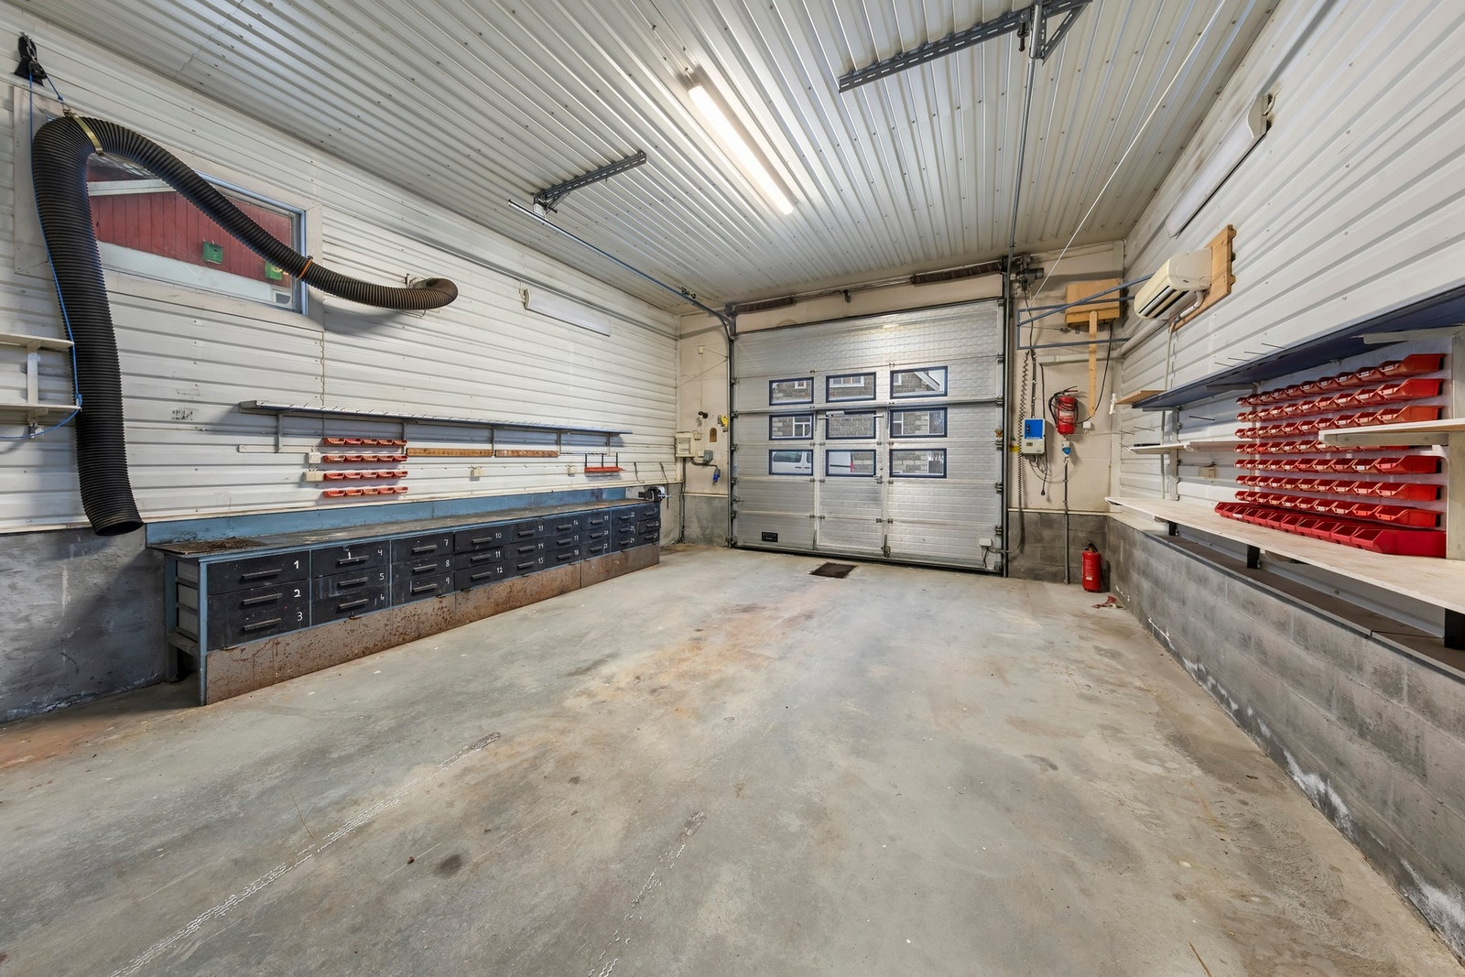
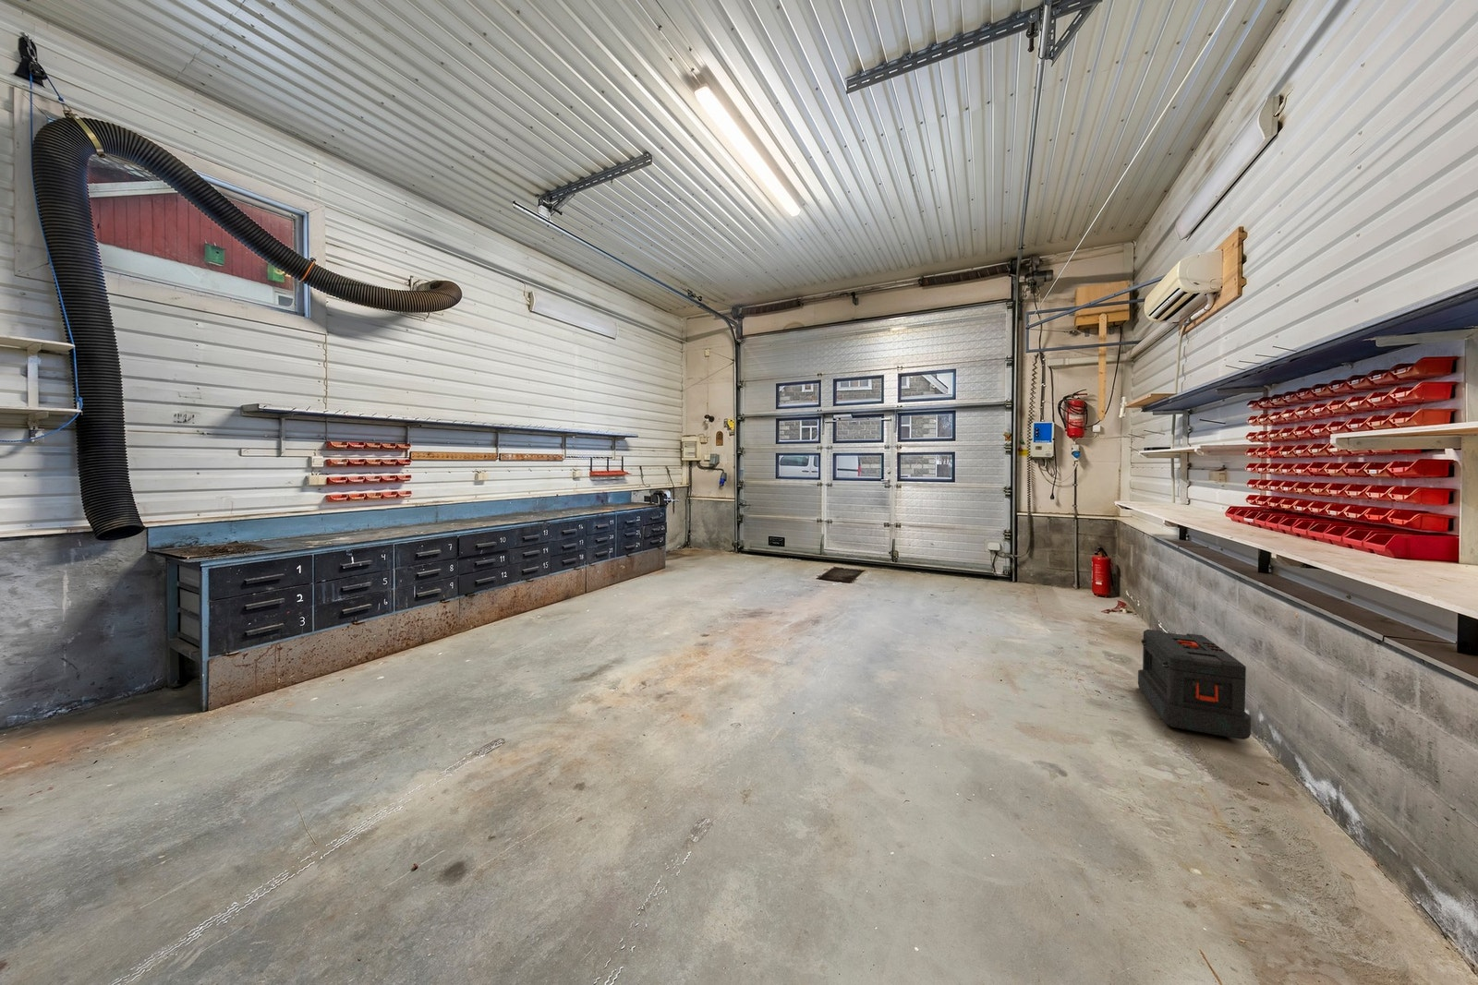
+ toolbox (1188, 677)
